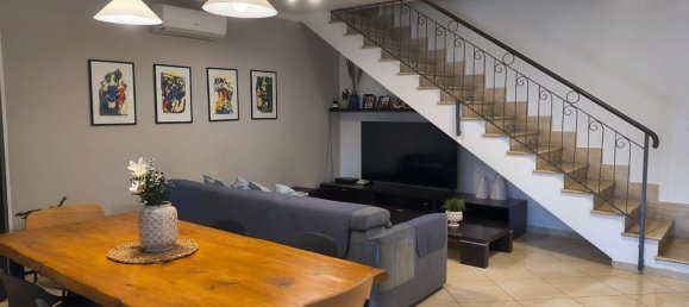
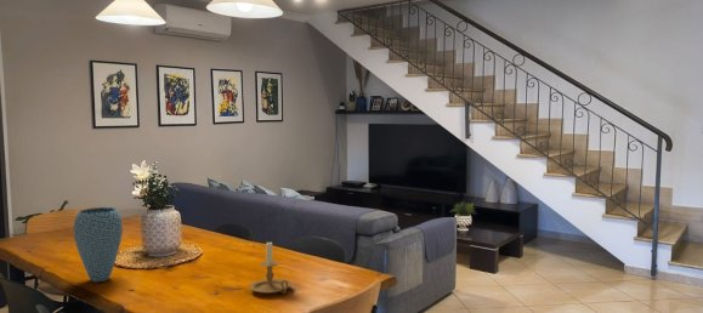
+ candle holder (271, 266)
+ vase (98, 245)
